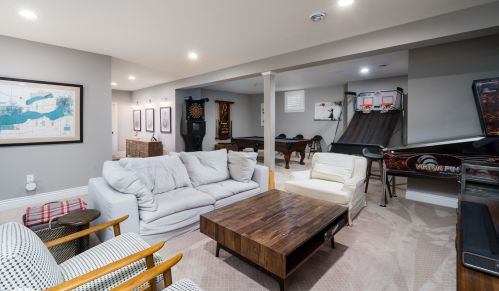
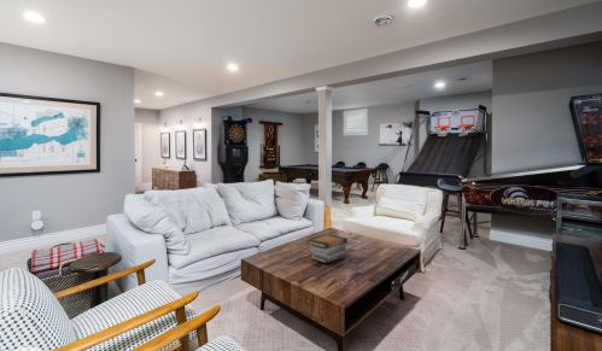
+ book stack (328, 247)
